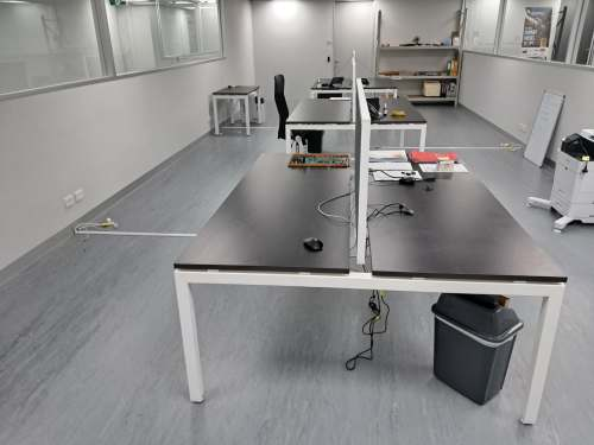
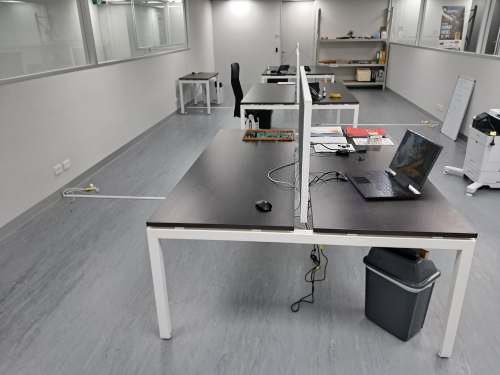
+ laptop (390, 163)
